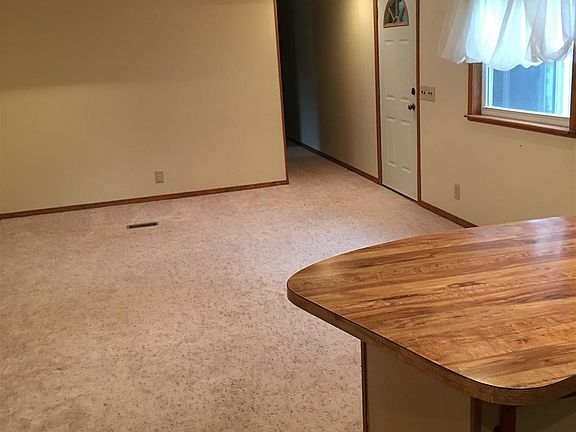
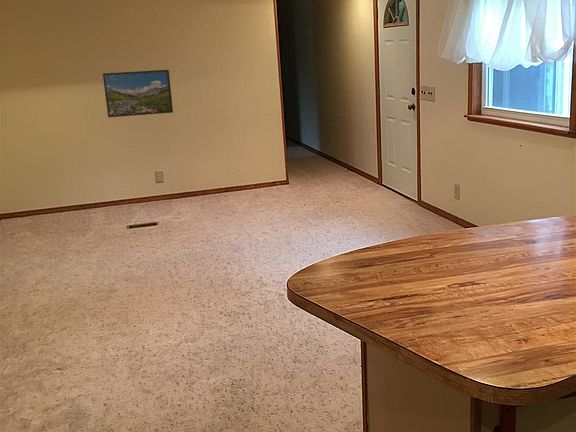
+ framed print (138, 93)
